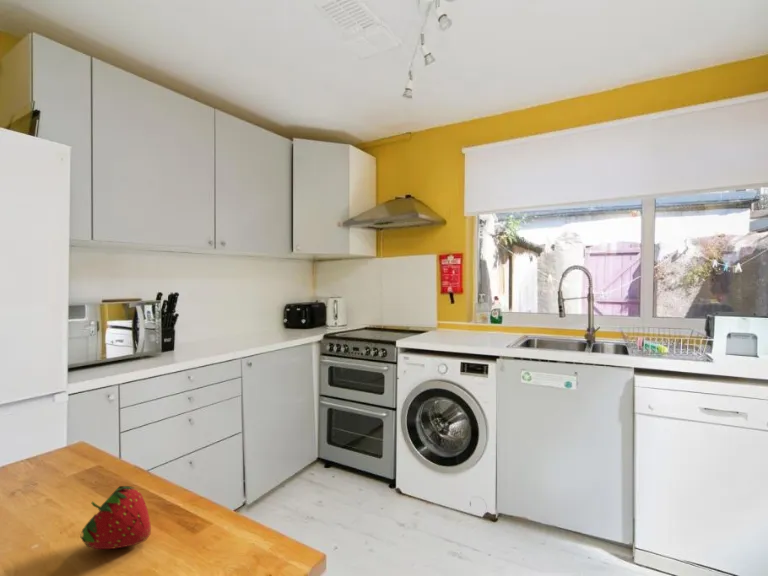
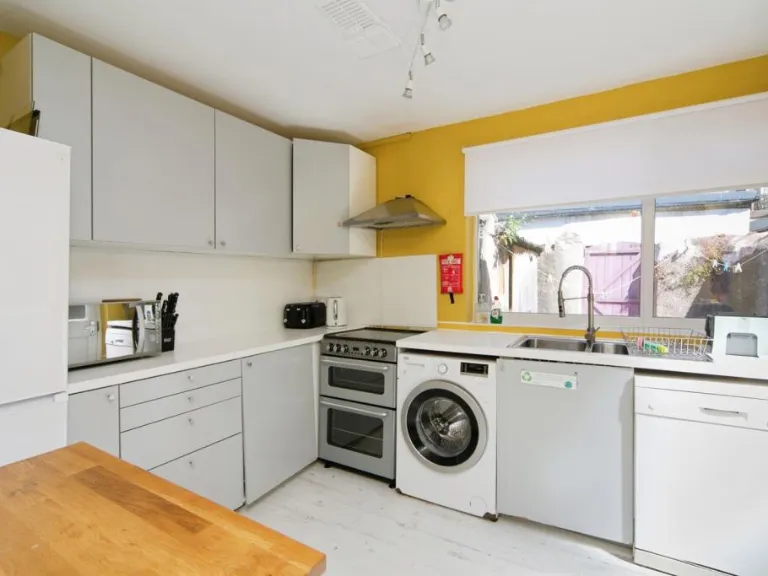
- fruit (113, 517)
